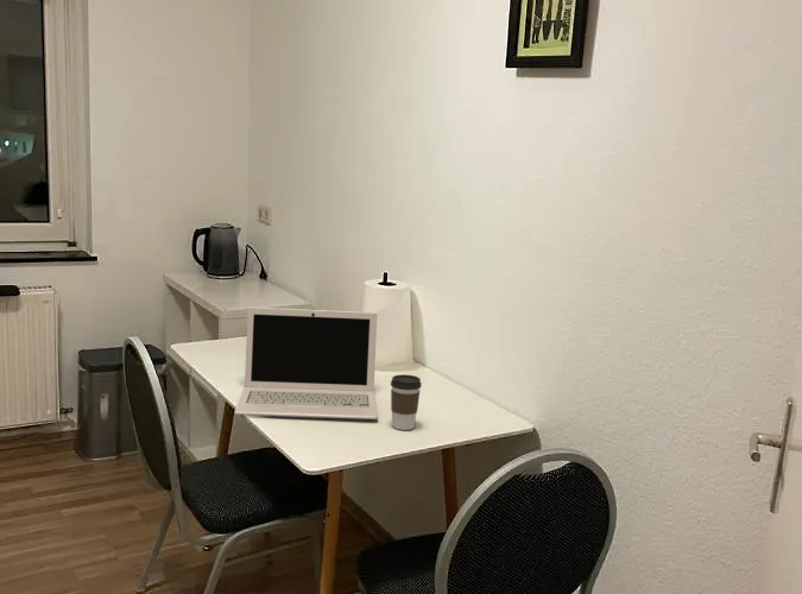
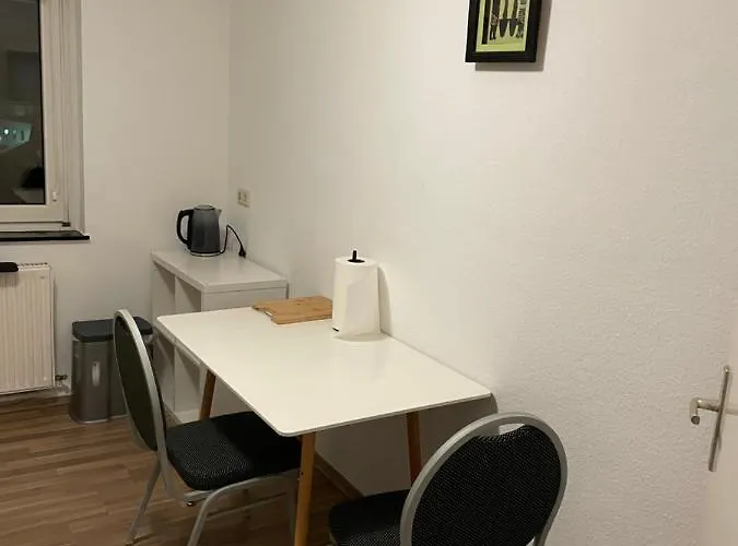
- laptop (309, 361)
- coffee cup (404, 402)
